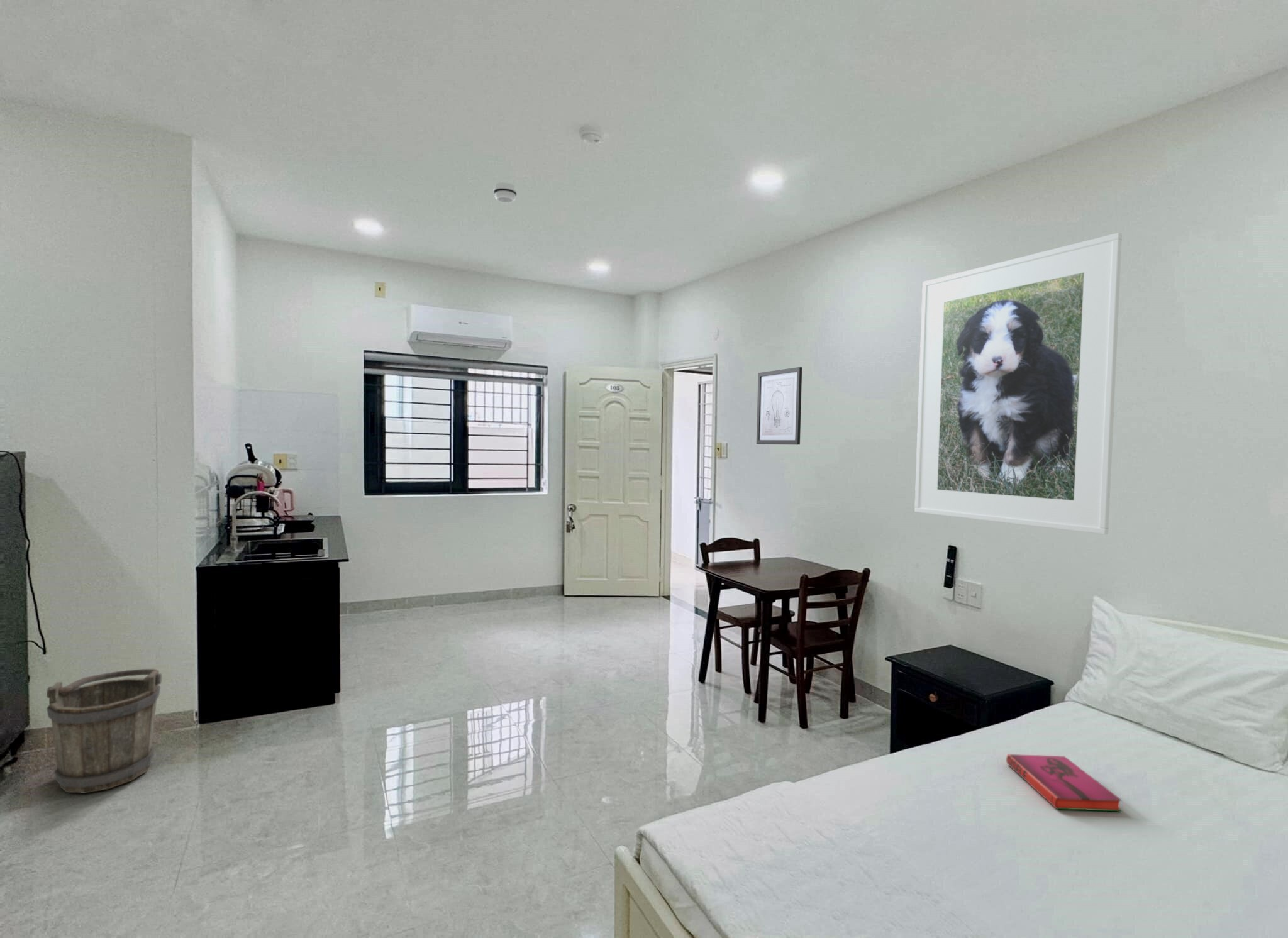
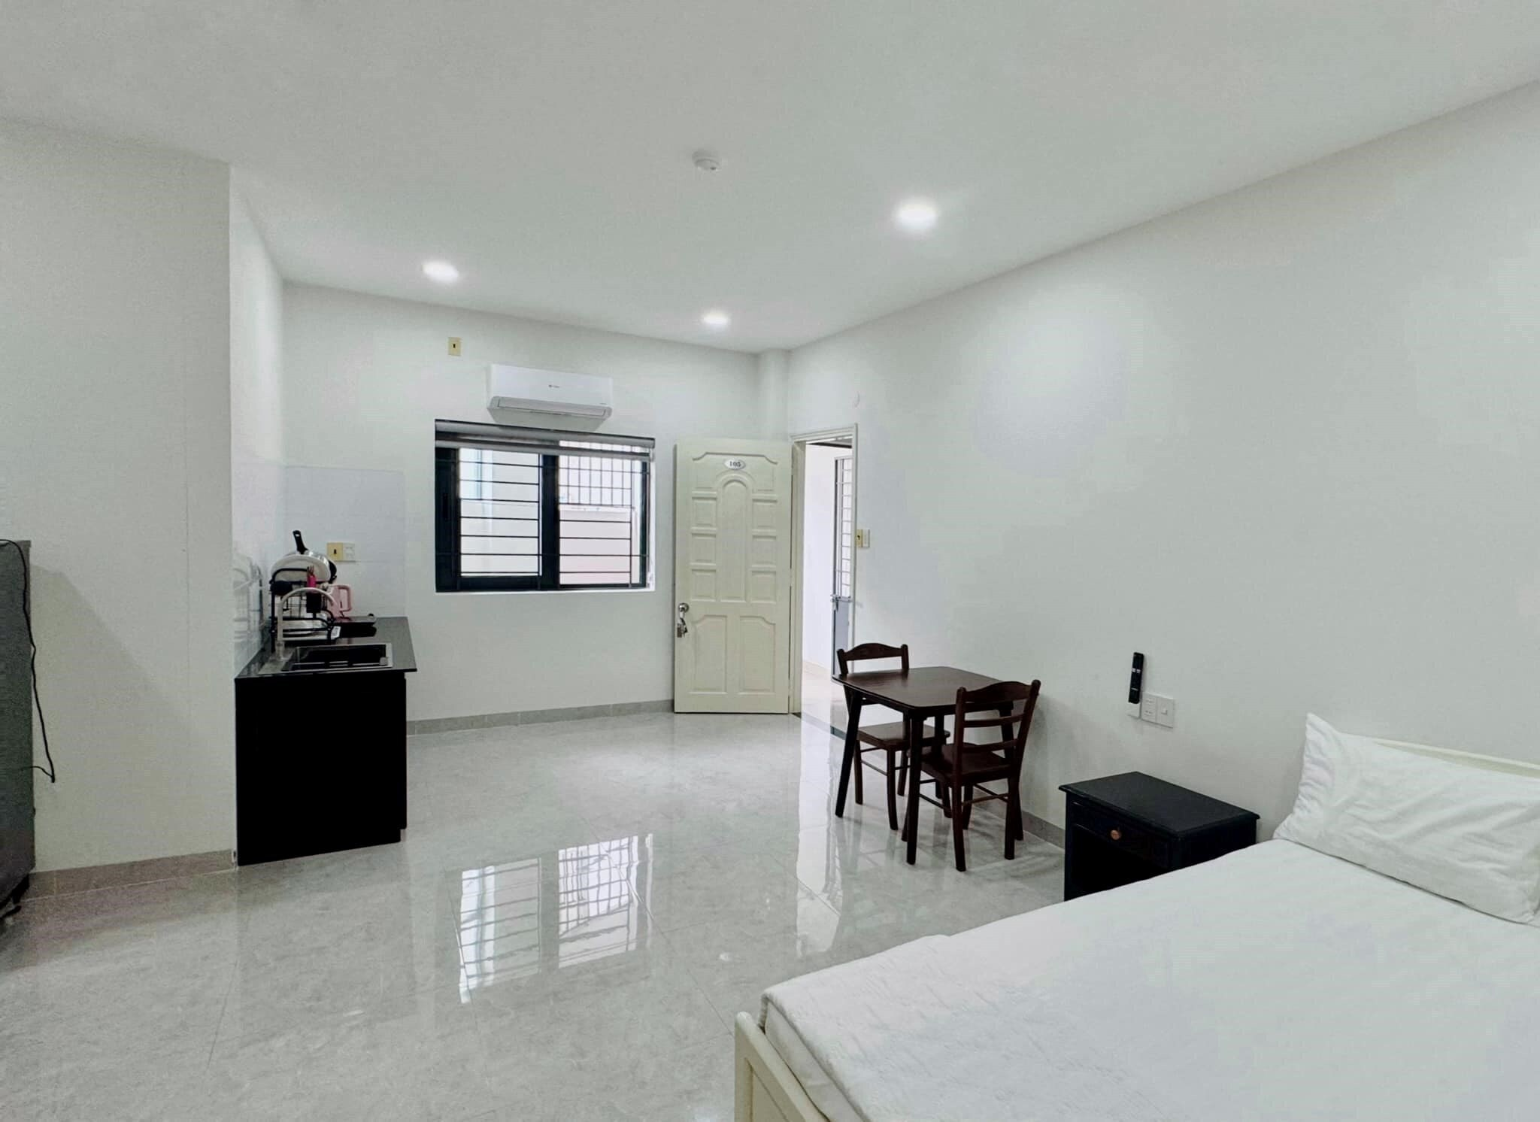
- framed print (1004, 392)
- hardback book (1060, 781)
- bucket (112, 719)
- wall art (778, 407)
- smoke detector (505, 193)
